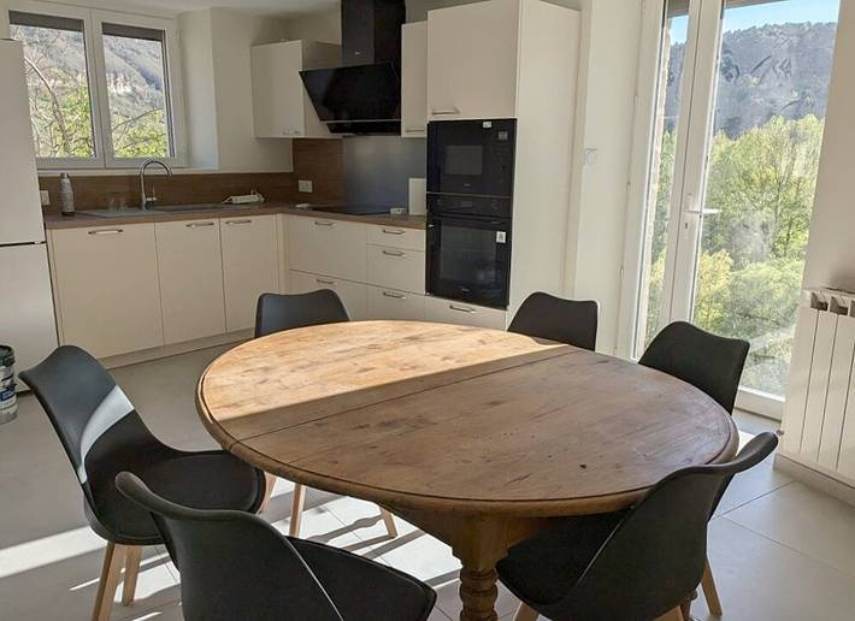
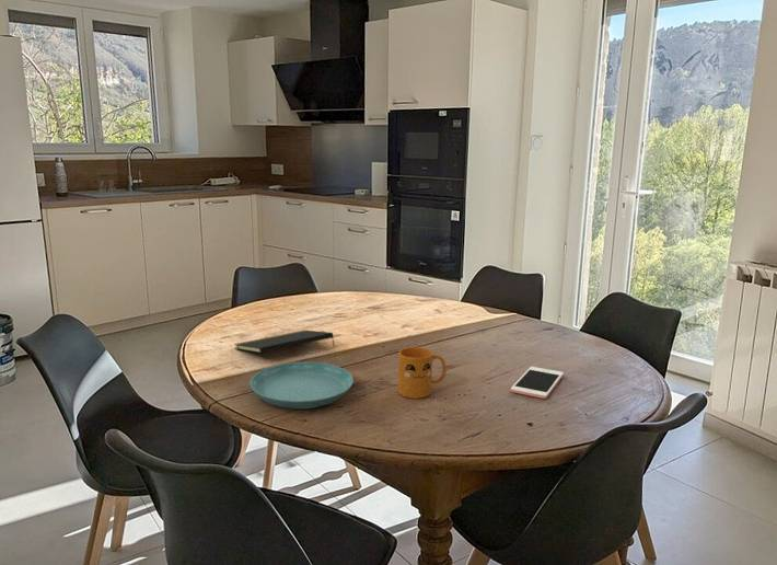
+ mug (422, 371)
+ saucer (302, 385)
+ cell phone (537, 381)
+ notepad (283, 341)
